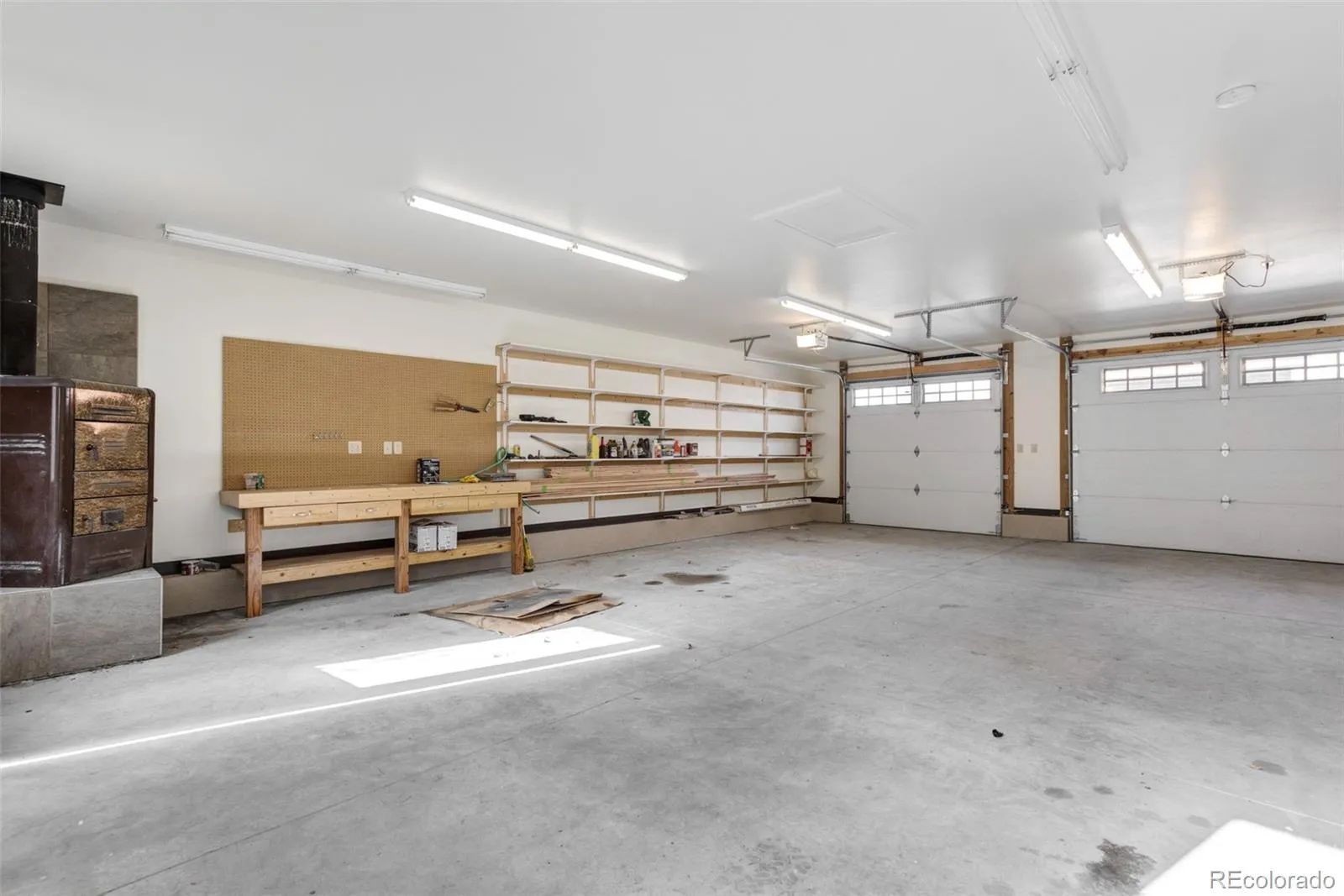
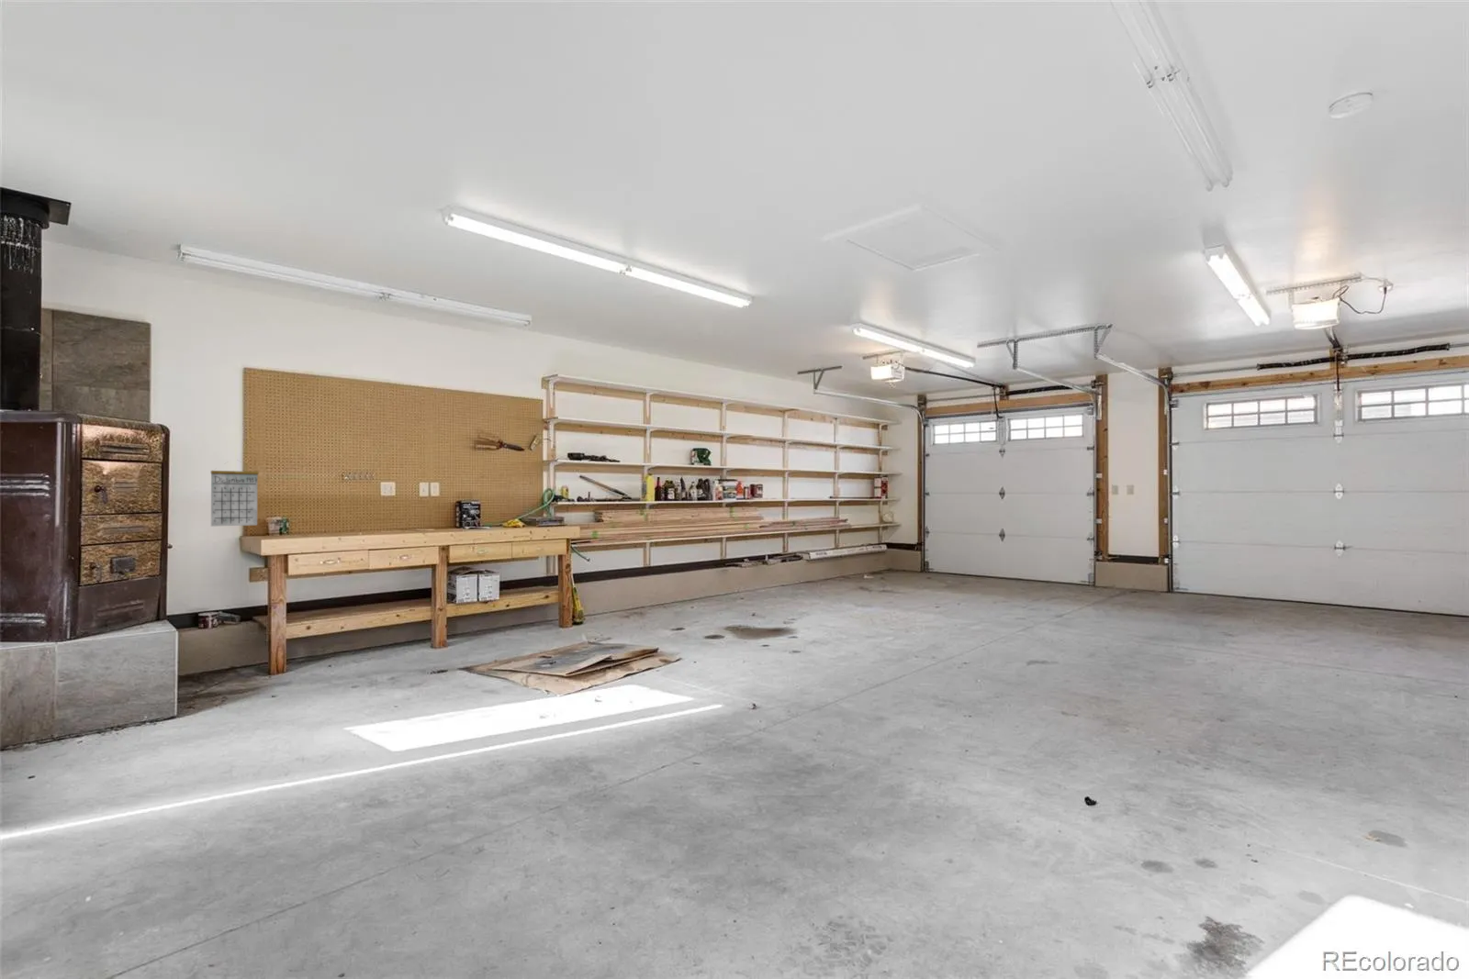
+ calendar (234, 492)
